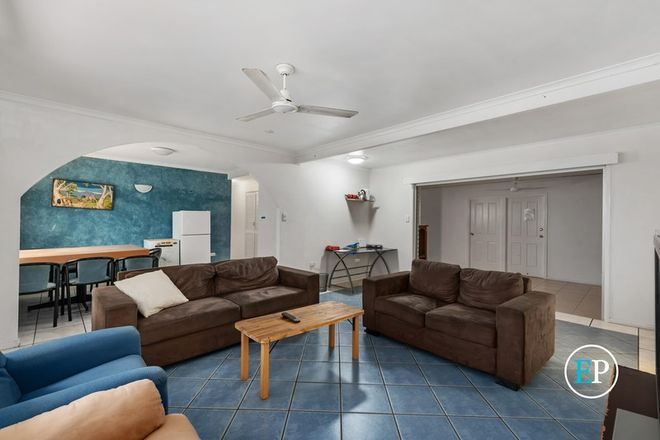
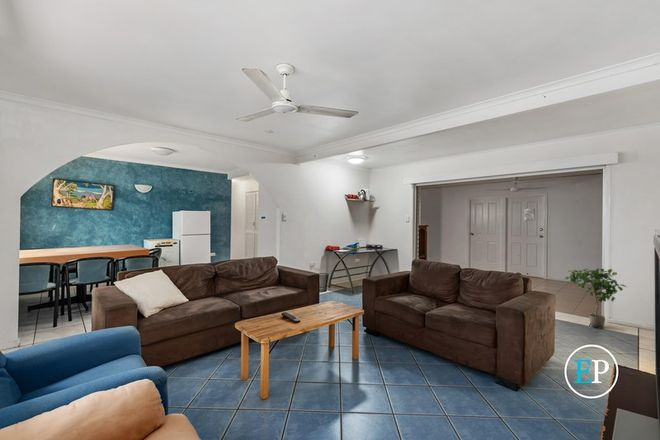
+ potted plant (595, 297)
